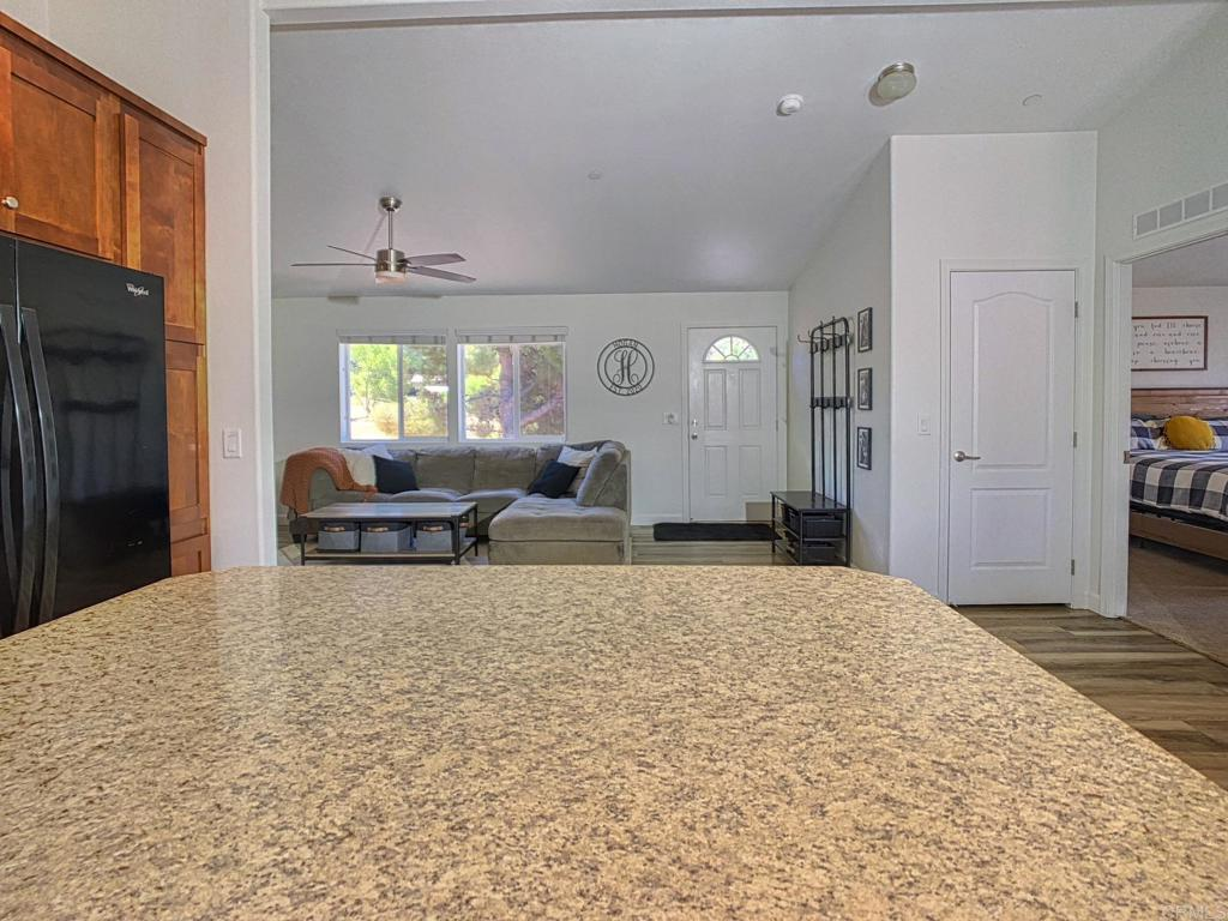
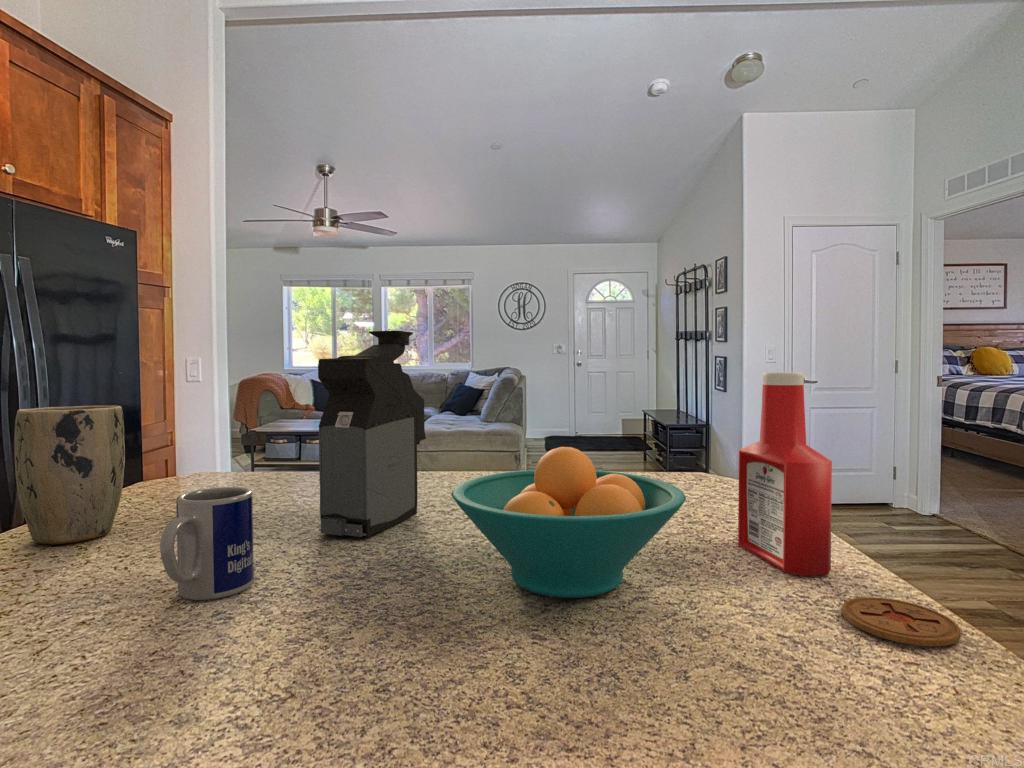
+ mug (204, 545)
+ plant pot (72, 471)
+ fruit bowl (566, 513)
+ coffee maker (374, 425)
+ soap bottle (782, 465)
+ coaster (898, 619)
